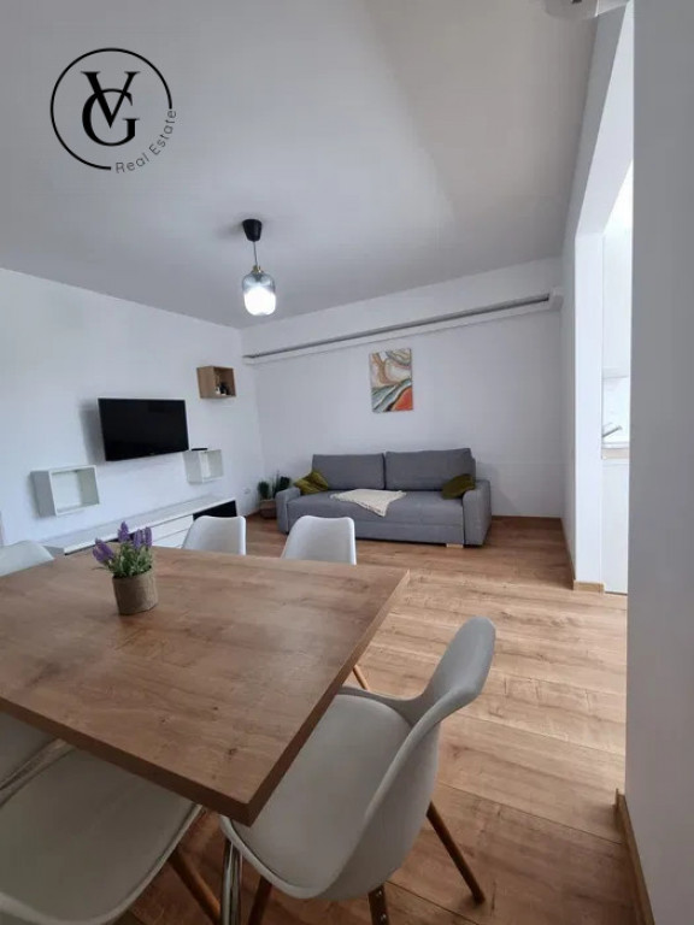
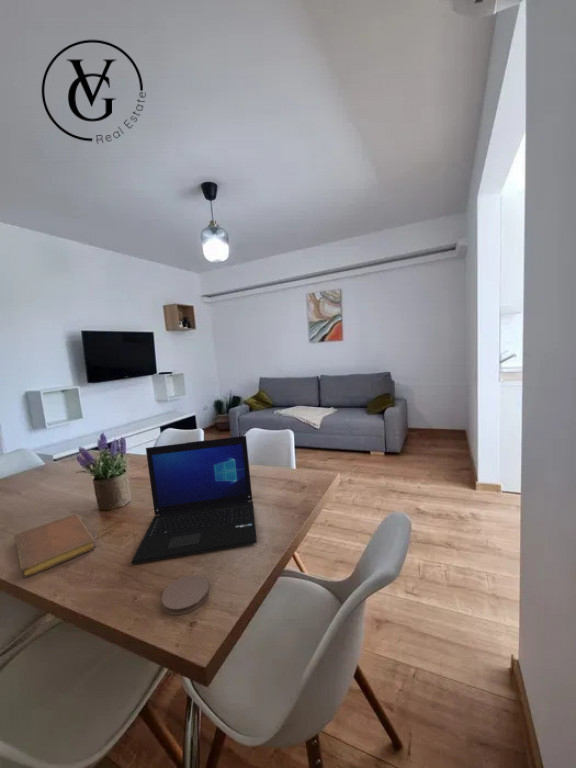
+ notebook (53, 541)
+ laptop (196, 491)
+ coaster (186, 593)
